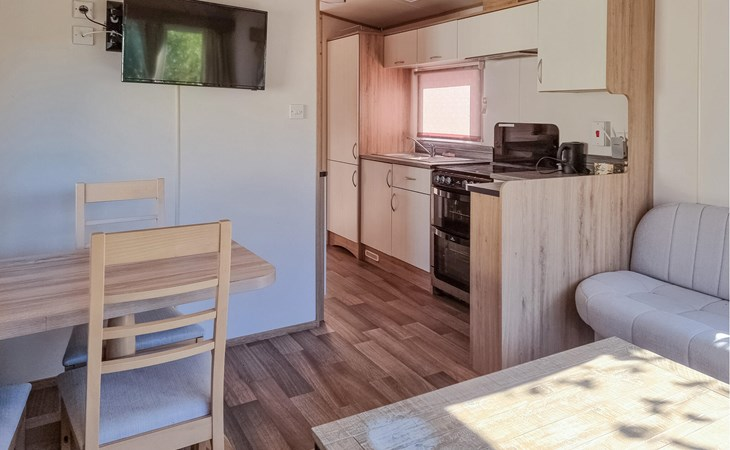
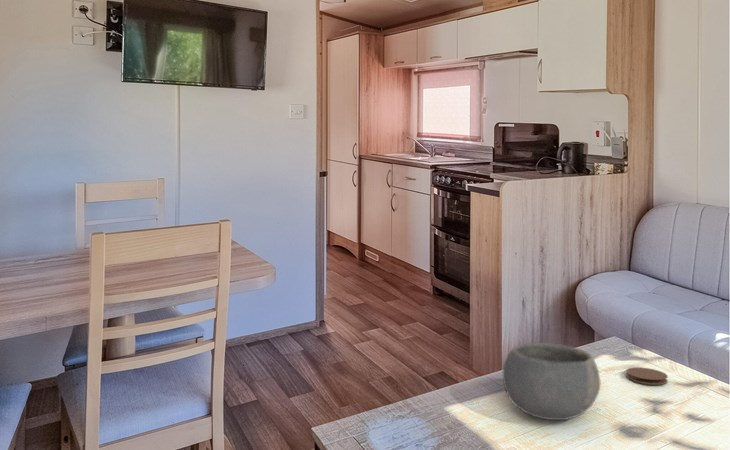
+ coaster (646, 375)
+ bowl (550, 382)
